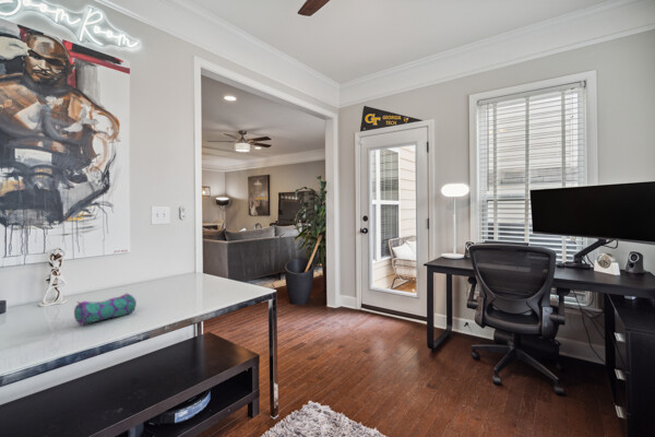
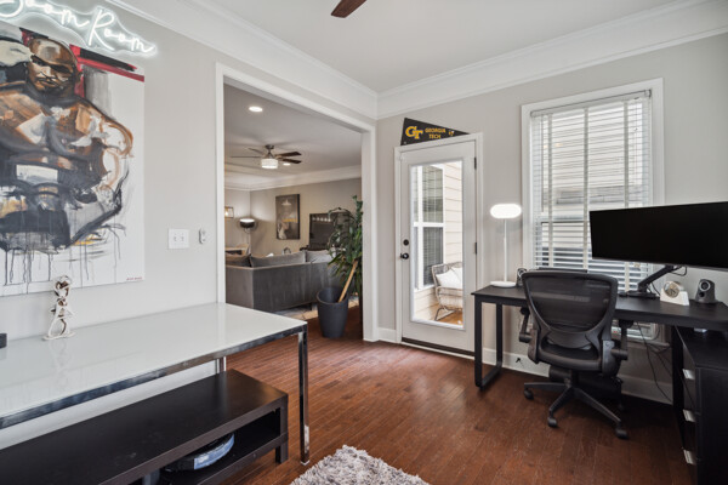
- pencil case (106, 307)
